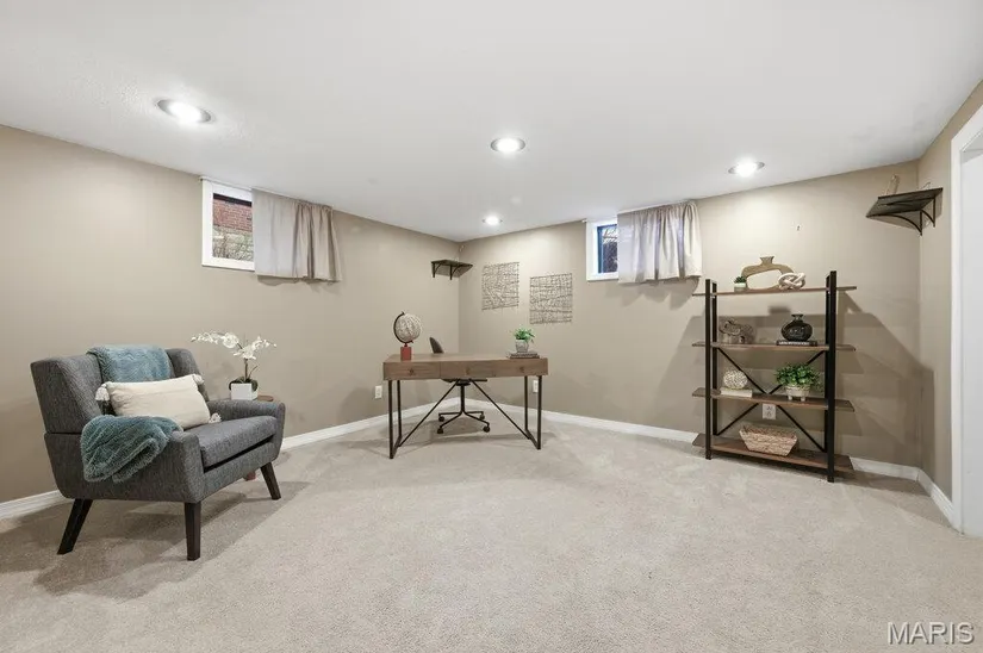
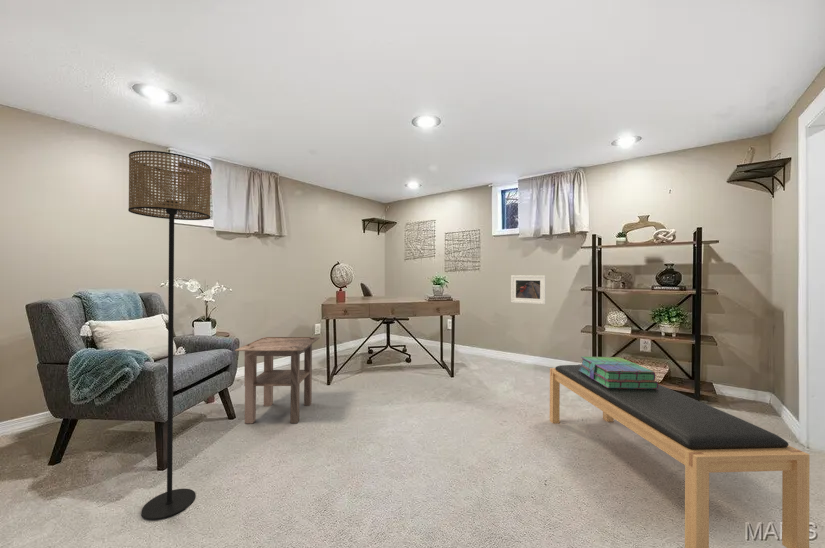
+ stack of books (614, 371)
+ bench (638, 427)
+ side table (280, 377)
+ floor lamp (170, 333)
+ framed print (527, 289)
